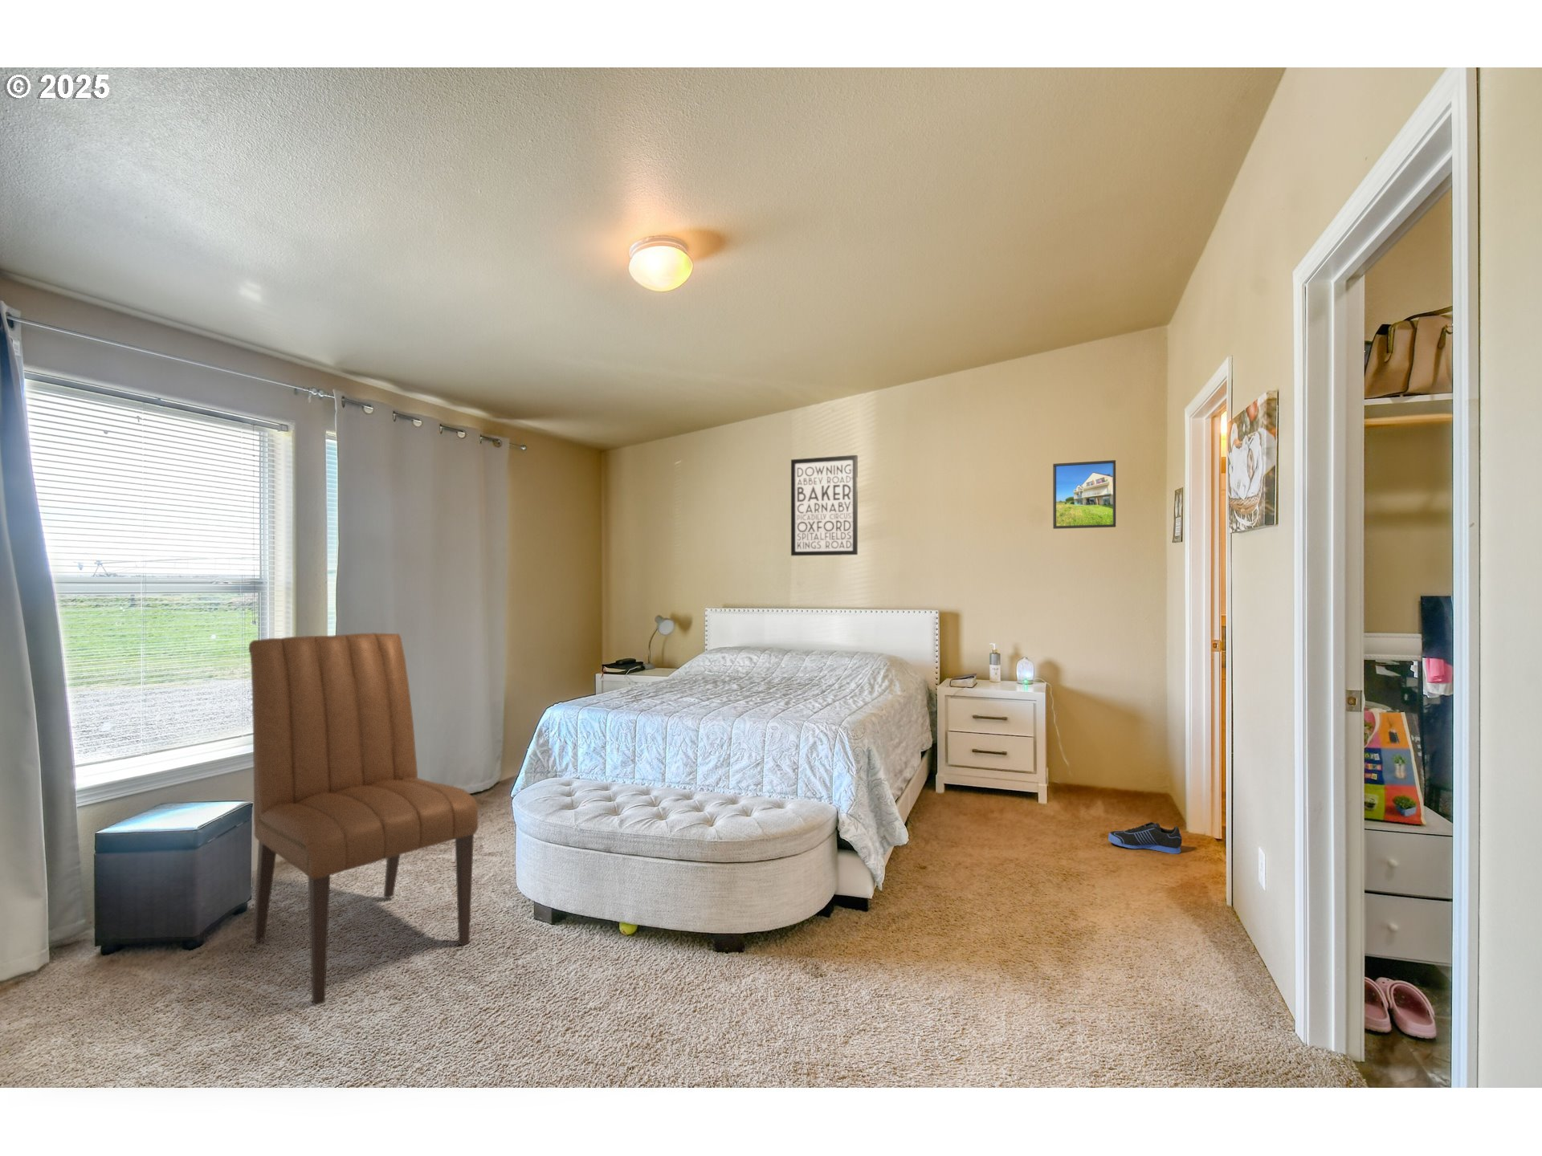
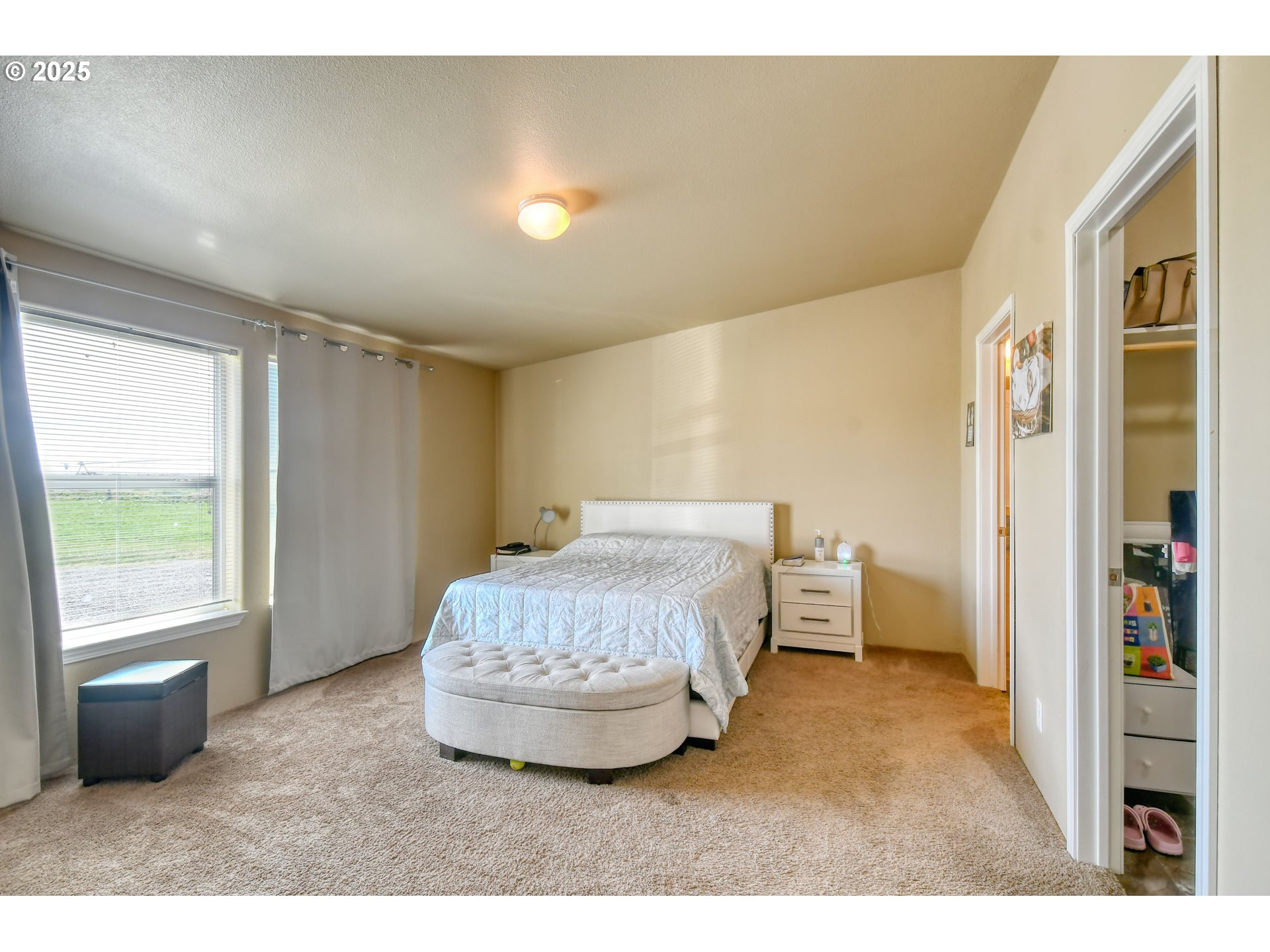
- sneaker (1144, 834)
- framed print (1083, 494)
- chair (362, 790)
- wall art (823, 505)
